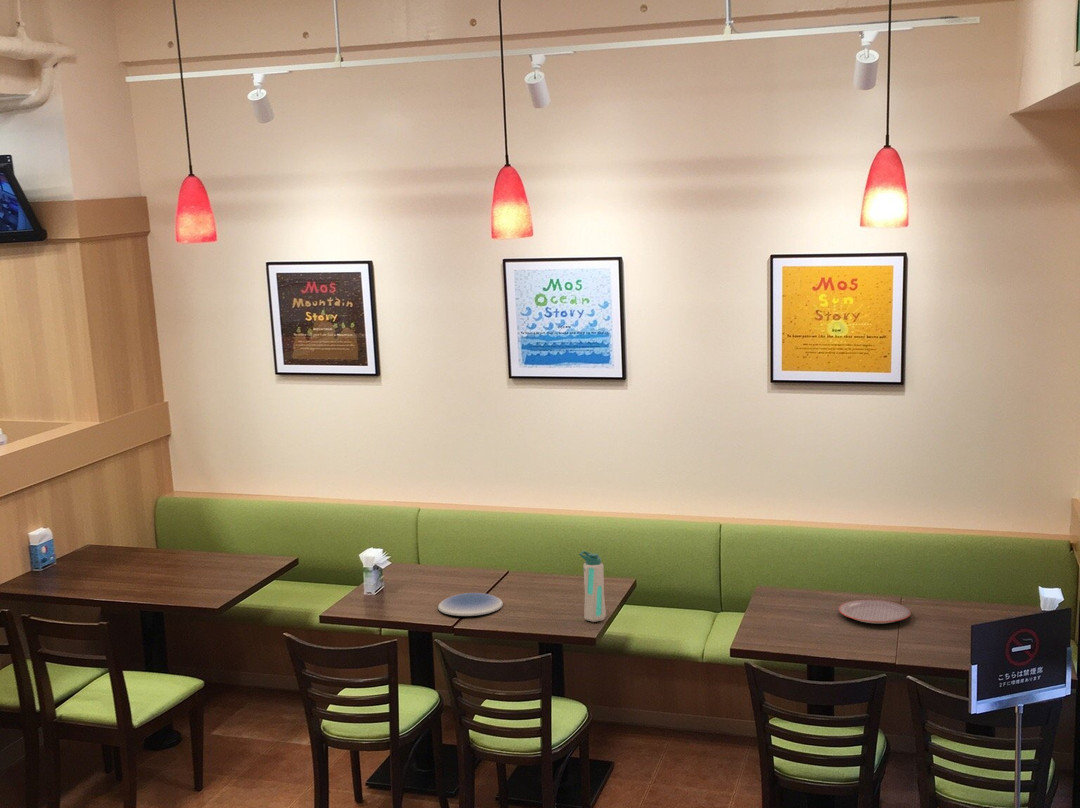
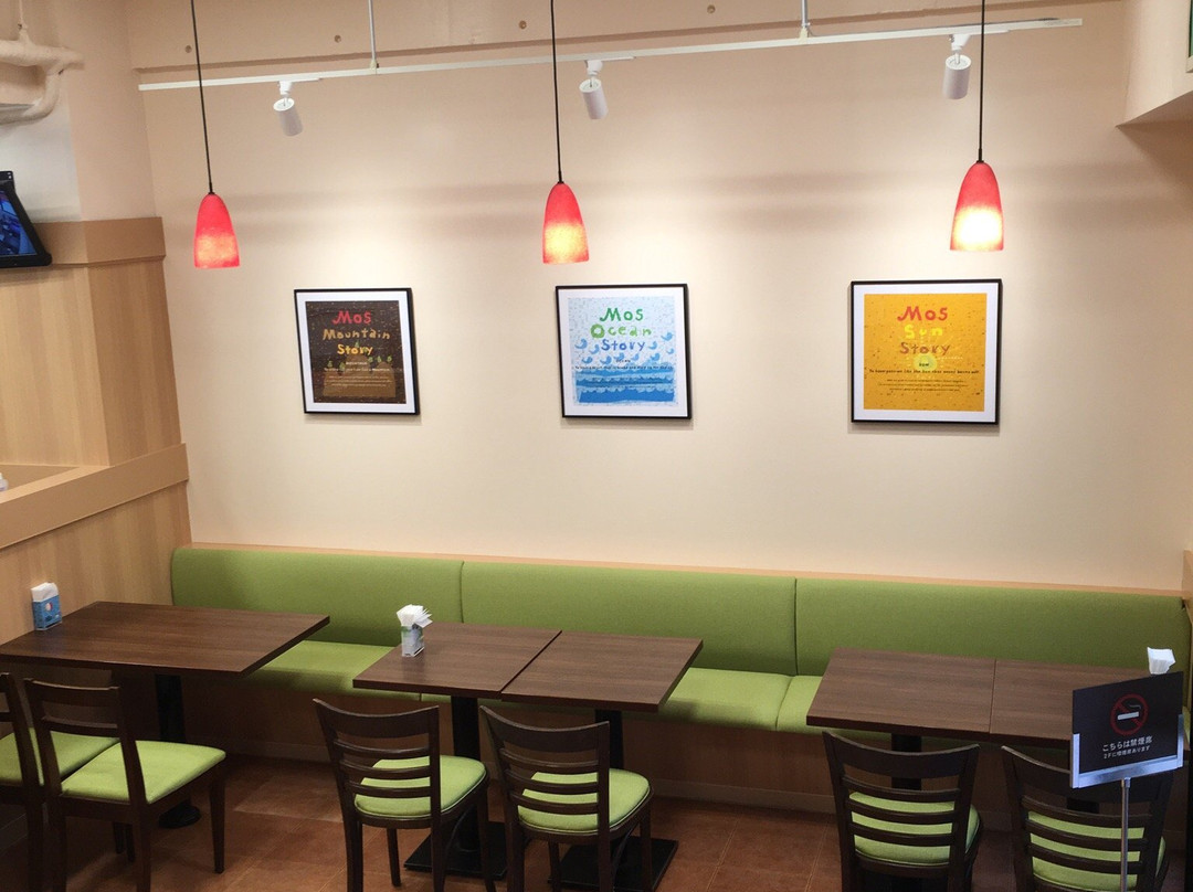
- water bottle (592, 586)
- plate (470, 601)
- plate (874, 612)
